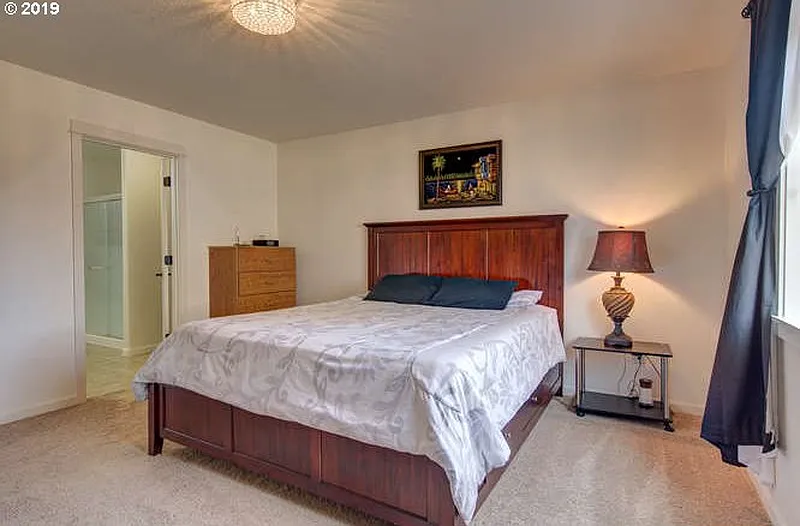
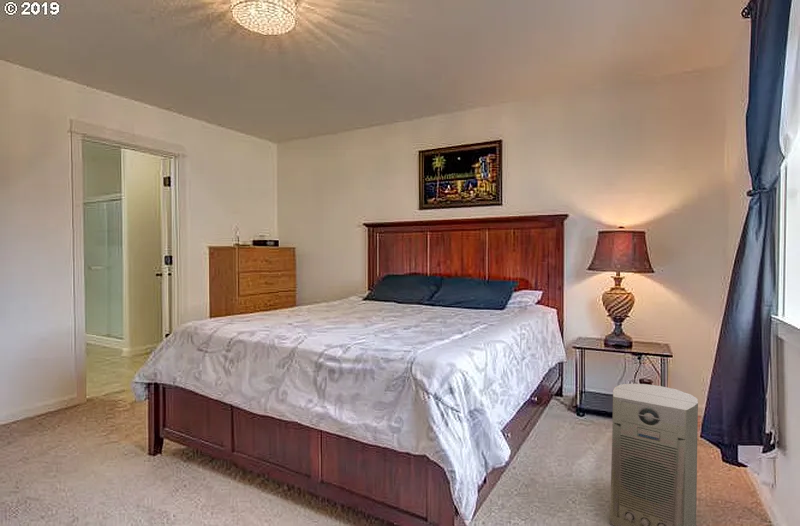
+ fan (653, 454)
